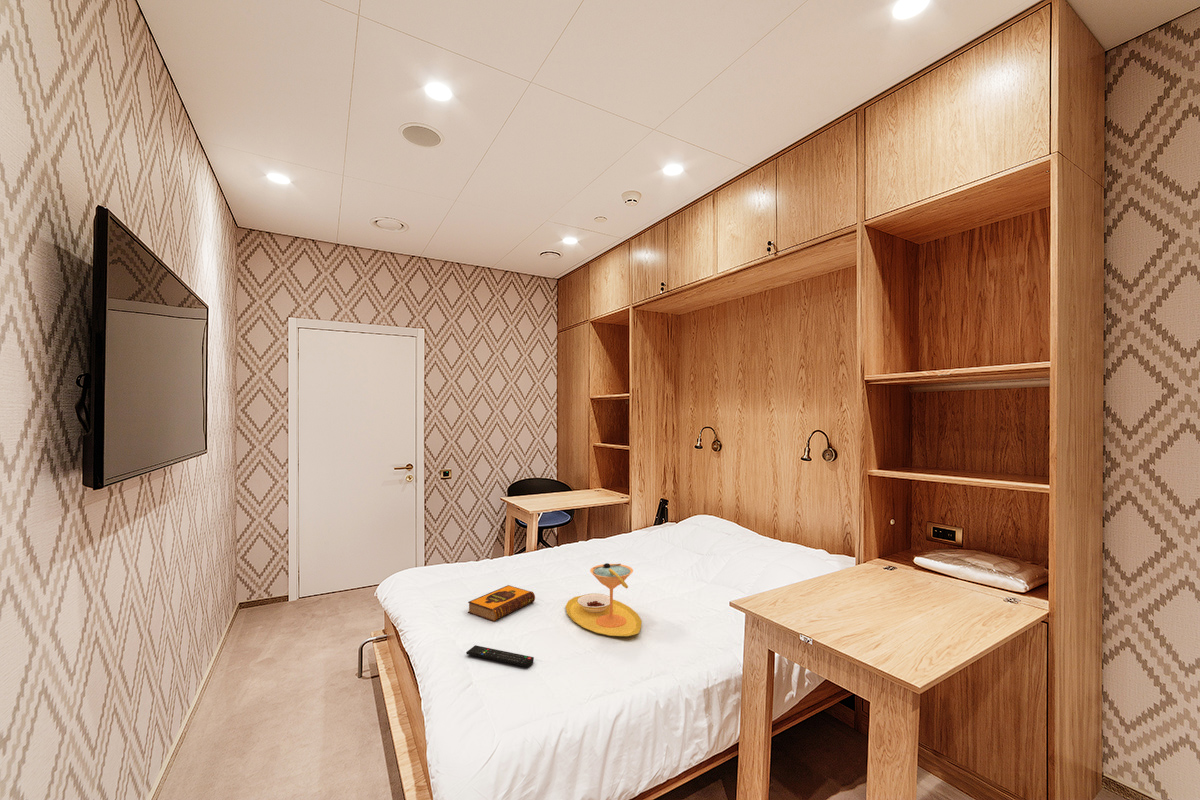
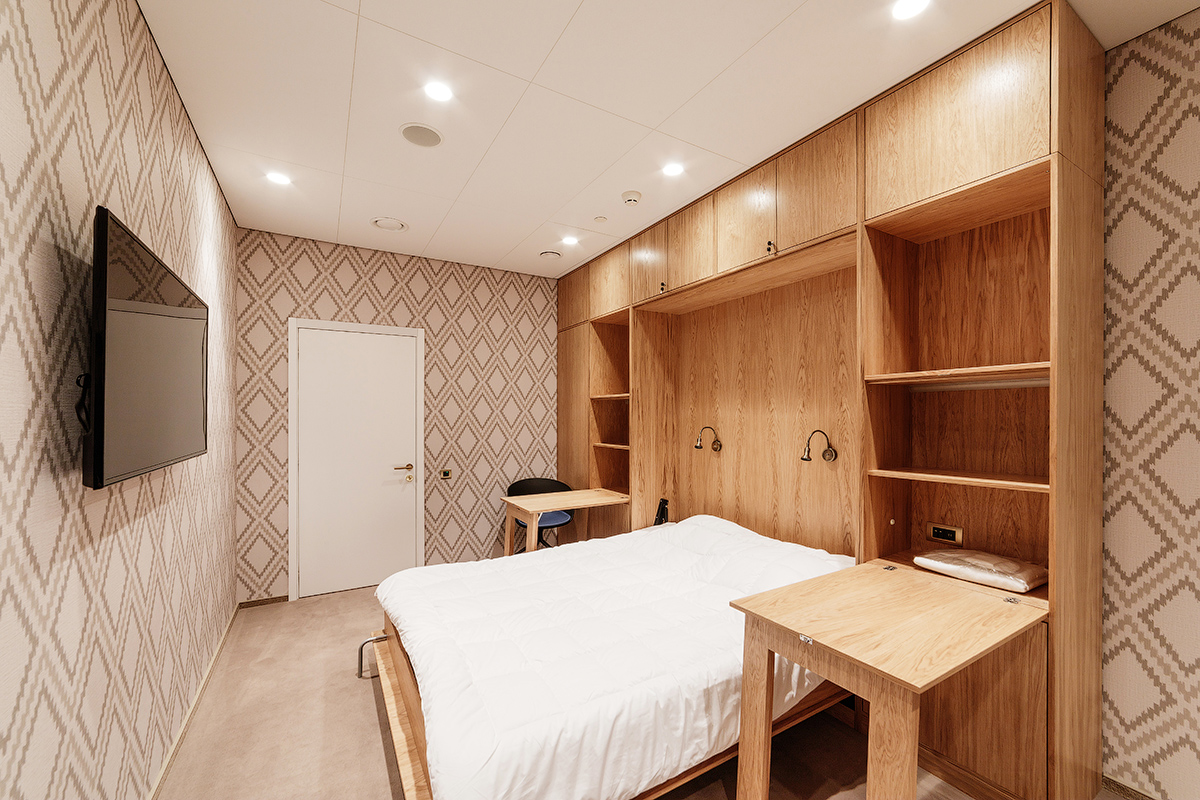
- hardback book (502, 602)
- remote control (500, 656)
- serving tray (606, 586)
